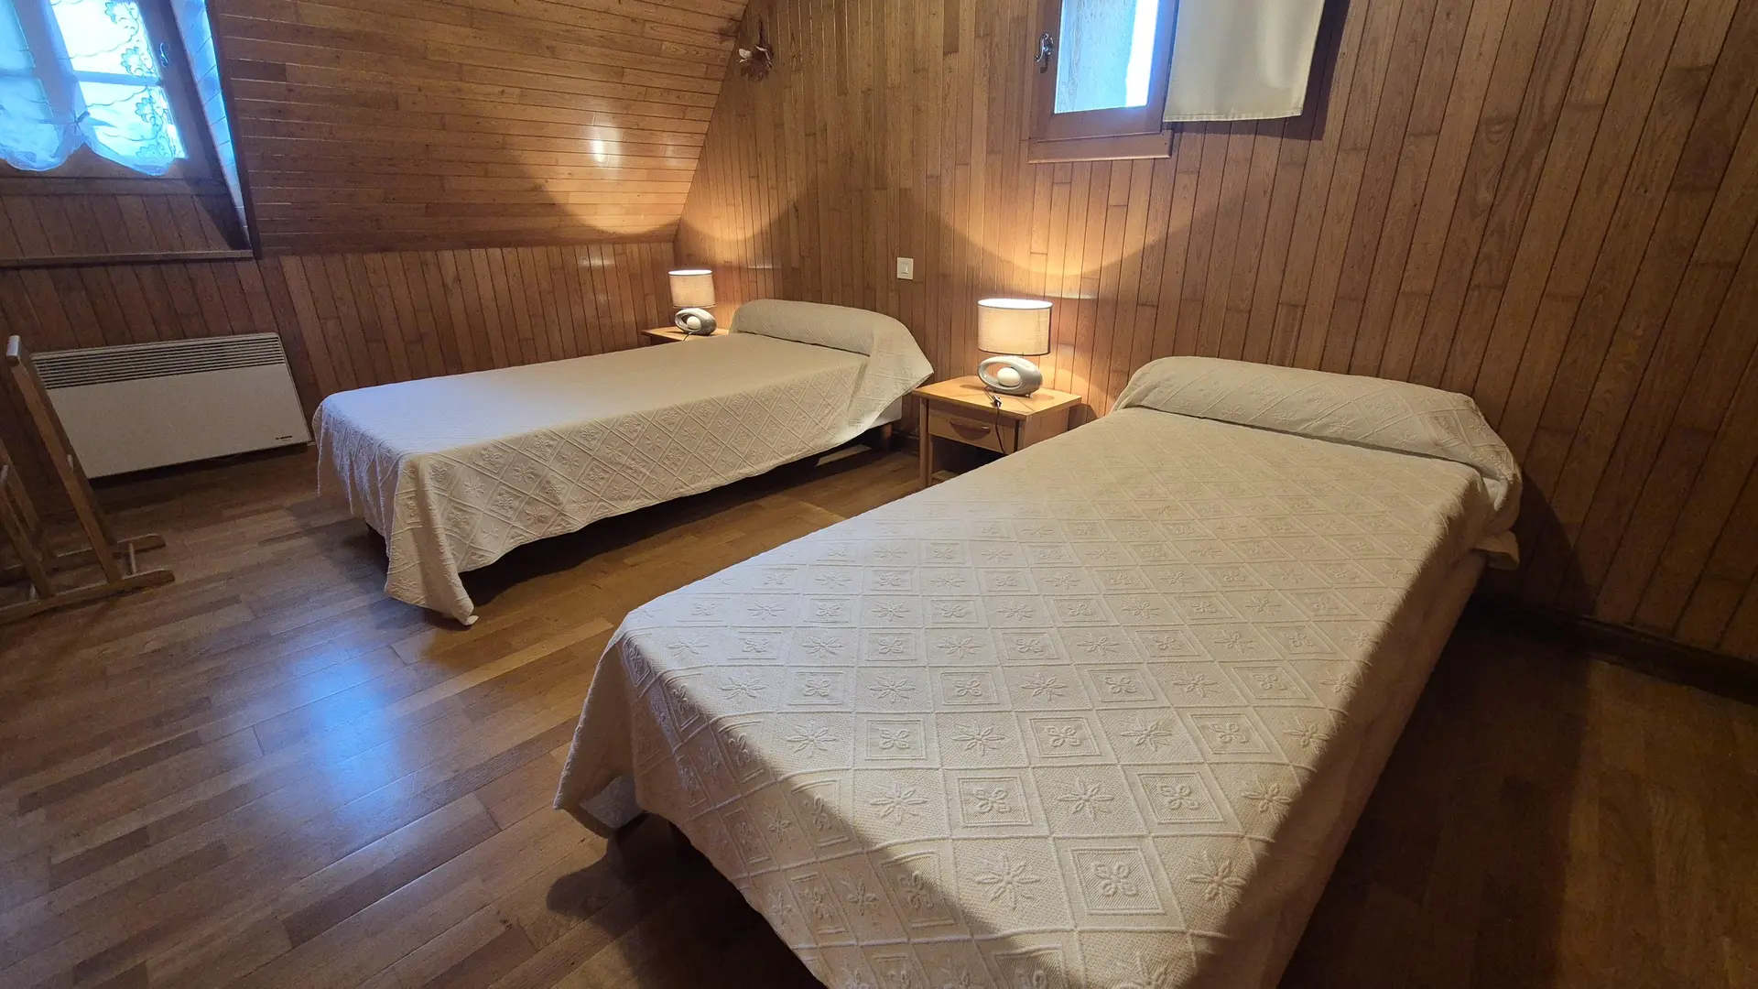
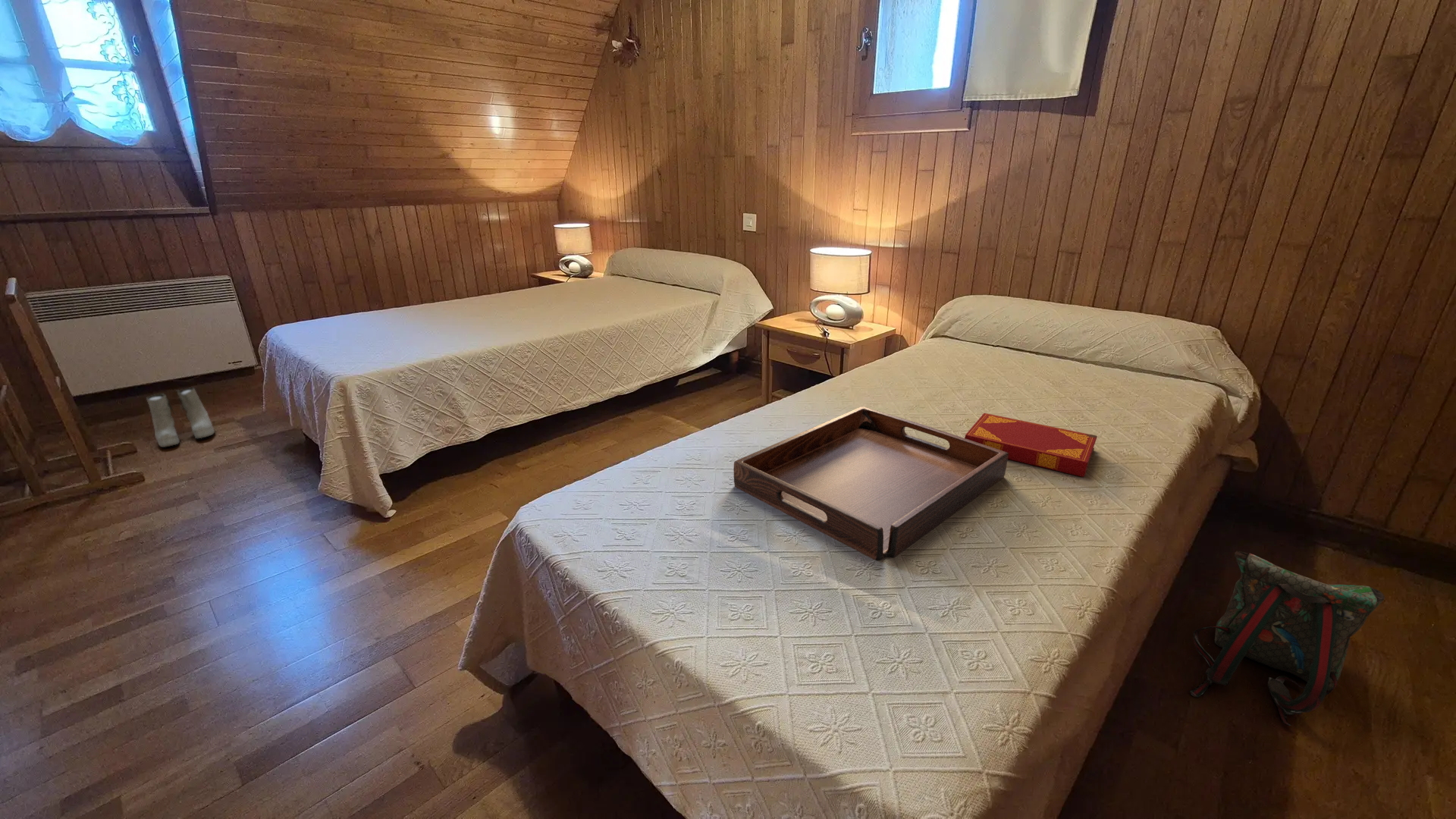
+ boots (175, 414)
+ hardback book (1029, 442)
+ serving tray (871, 469)
+ backpack (1277, 629)
